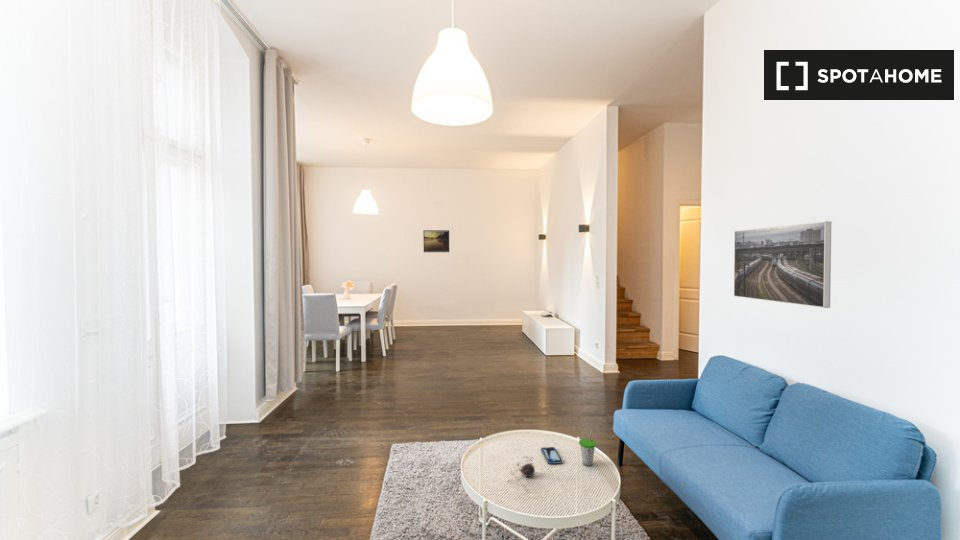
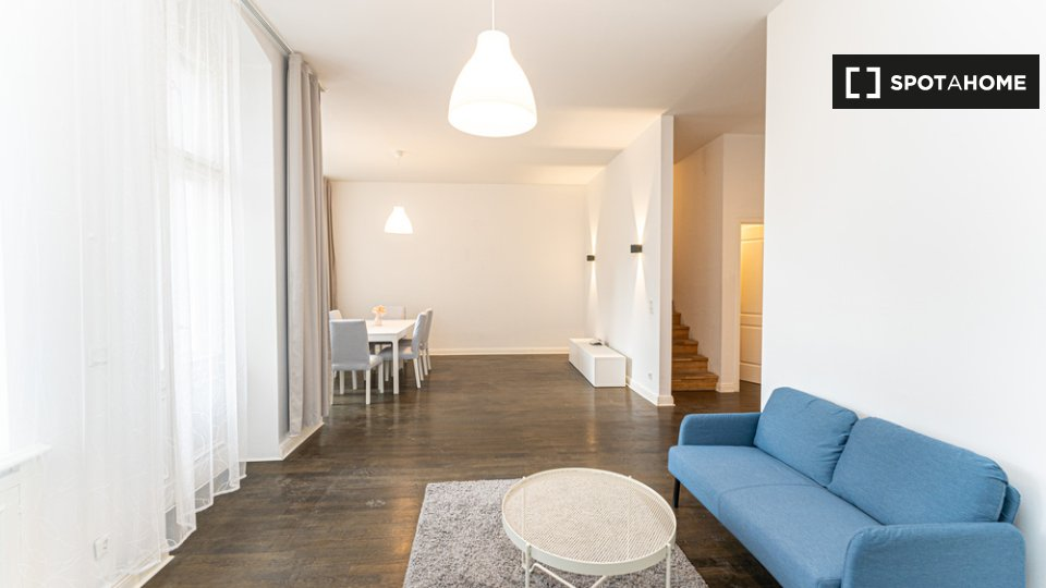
- teapot (518, 466)
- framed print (775, 264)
- smartphone (551, 455)
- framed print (436, 241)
- cup (587, 448)
